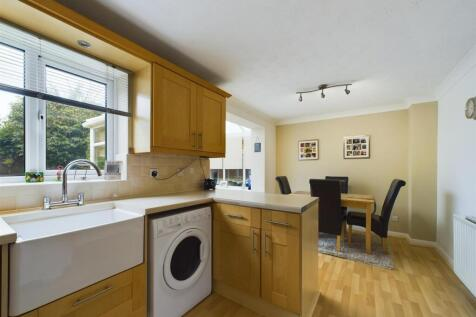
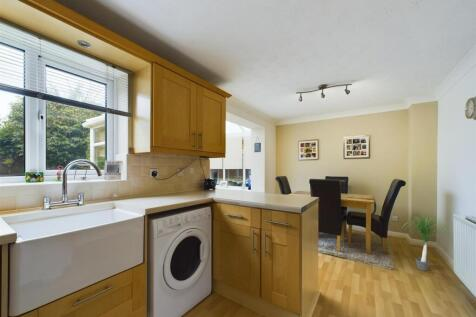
+ potted plant (424, 239)
